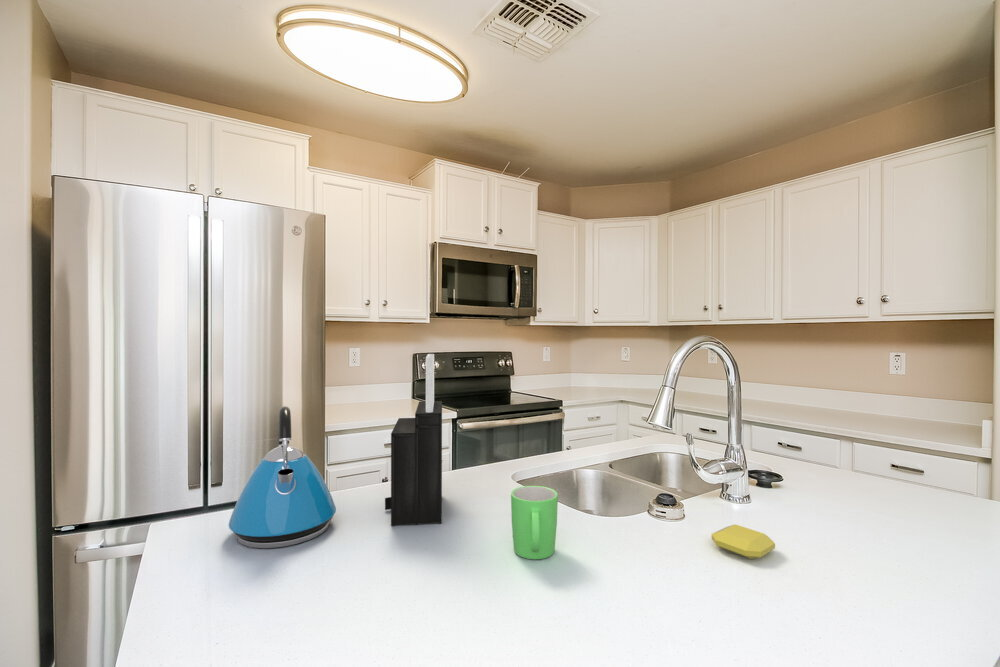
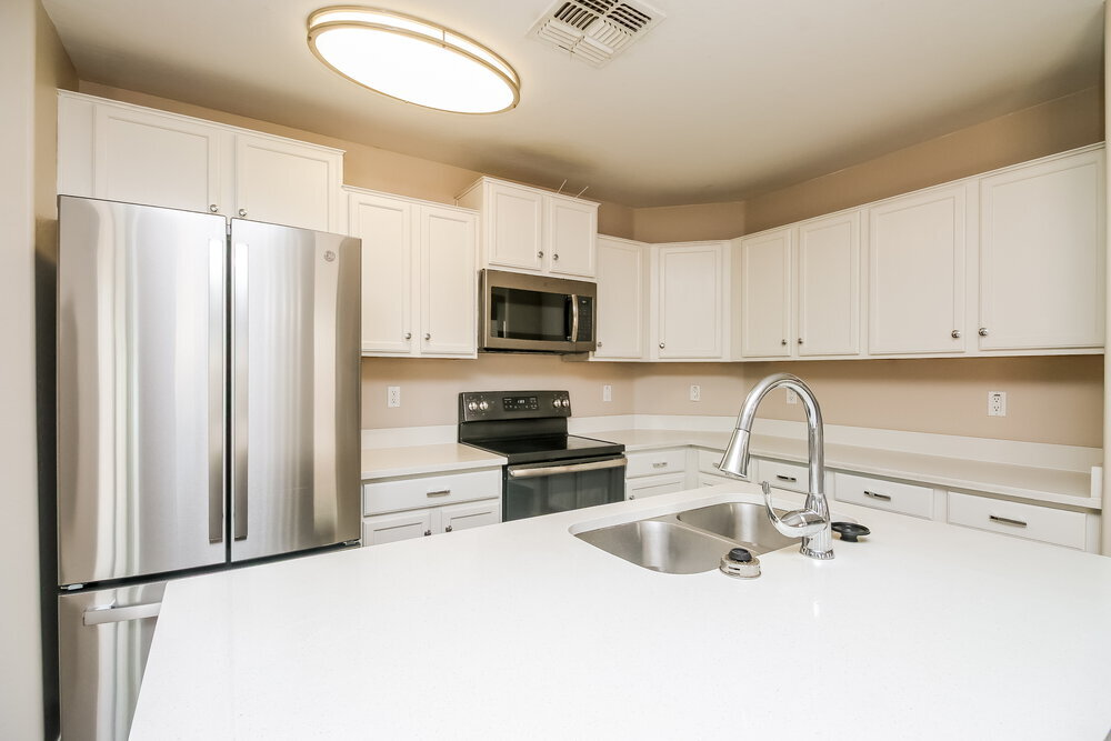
- mug (534, 525)
- soap bar (742, 541)
- kettle (284, 467)
- knife block (413, 432)
